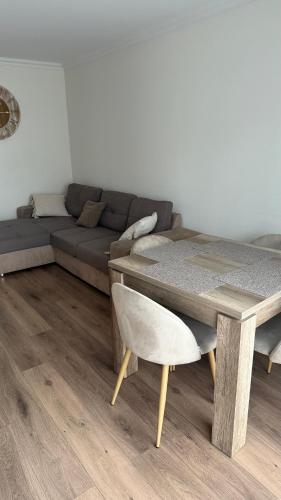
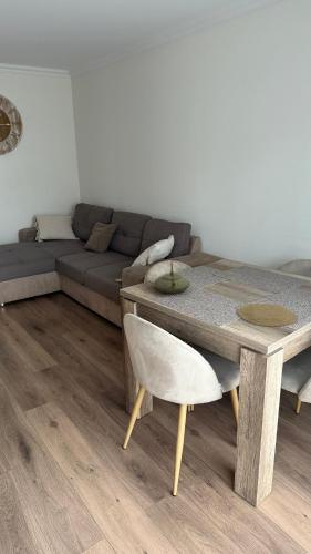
+ plate (266, 312)
+ teapot (172, 276)
